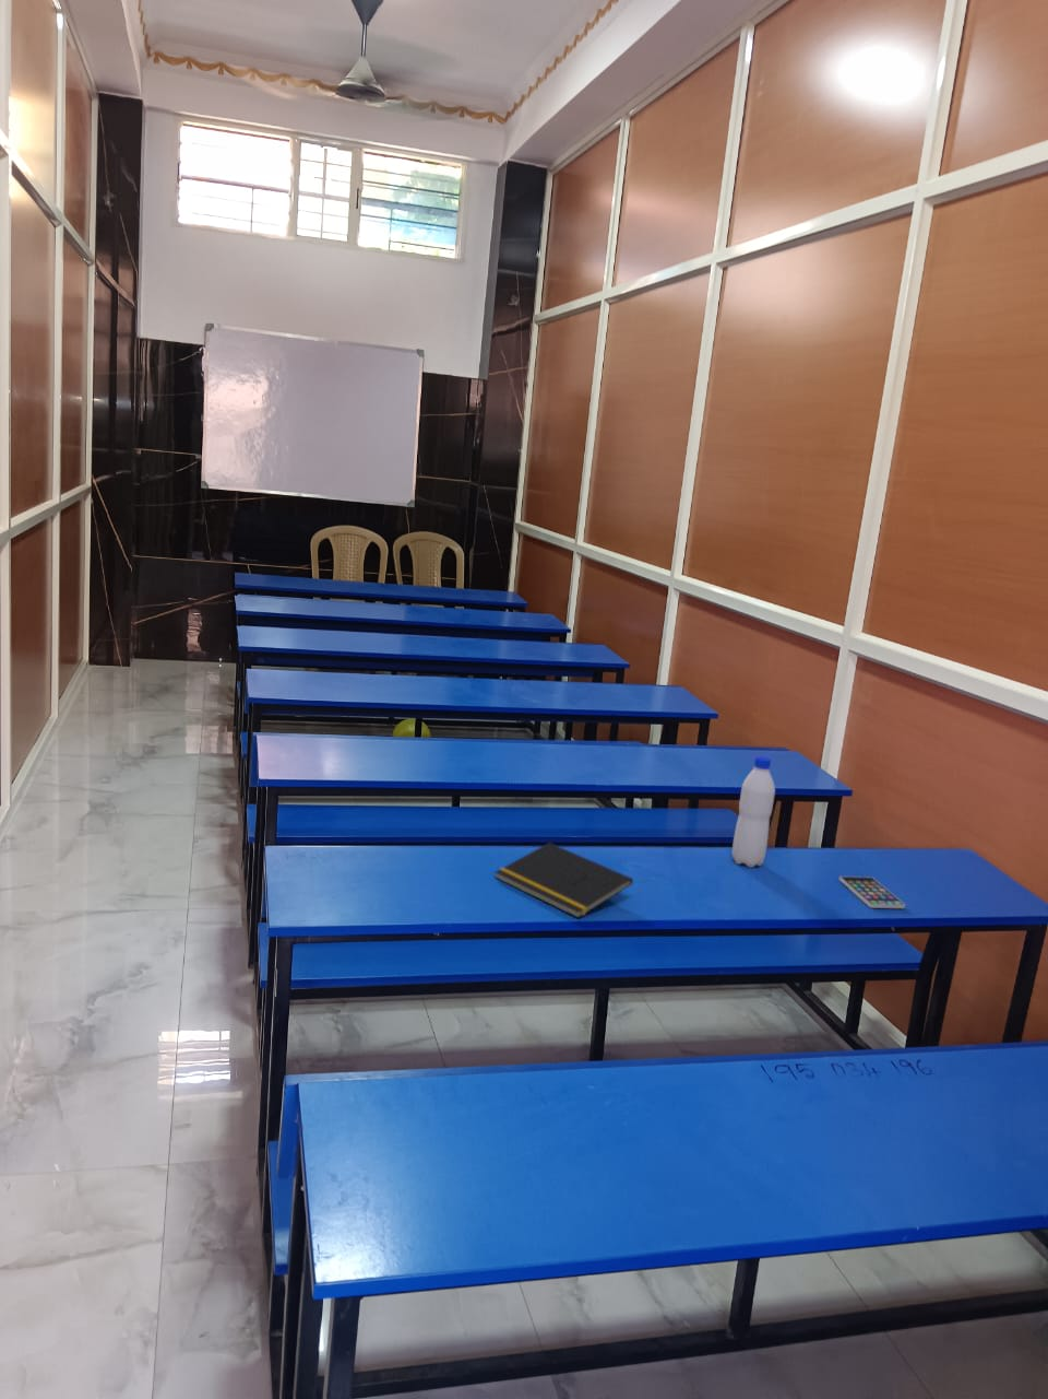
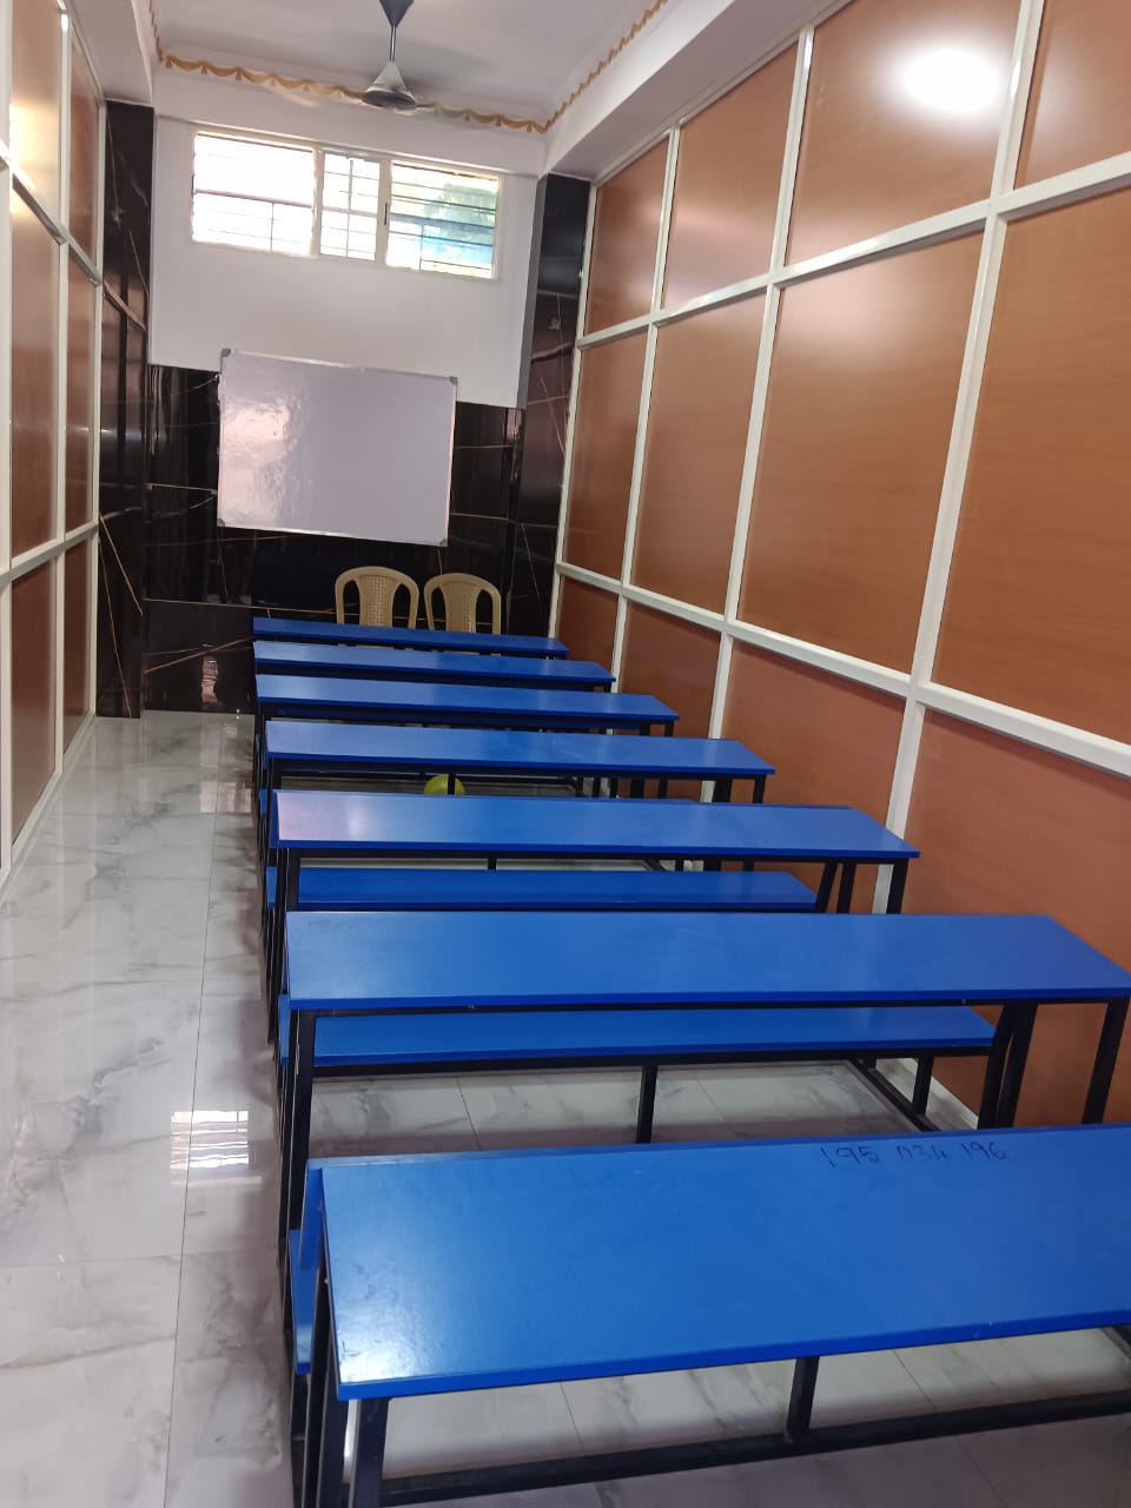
- smartphone (871, 892)
- notepad (563, 878)
- water bottle (754, 810)
